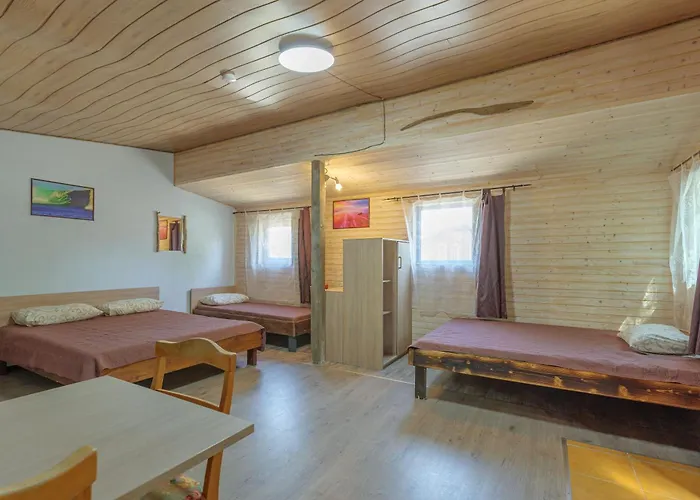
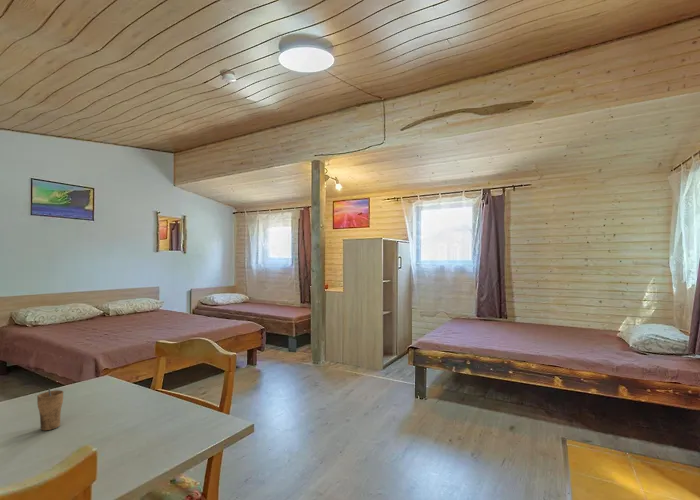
+ cup (50, 406)
